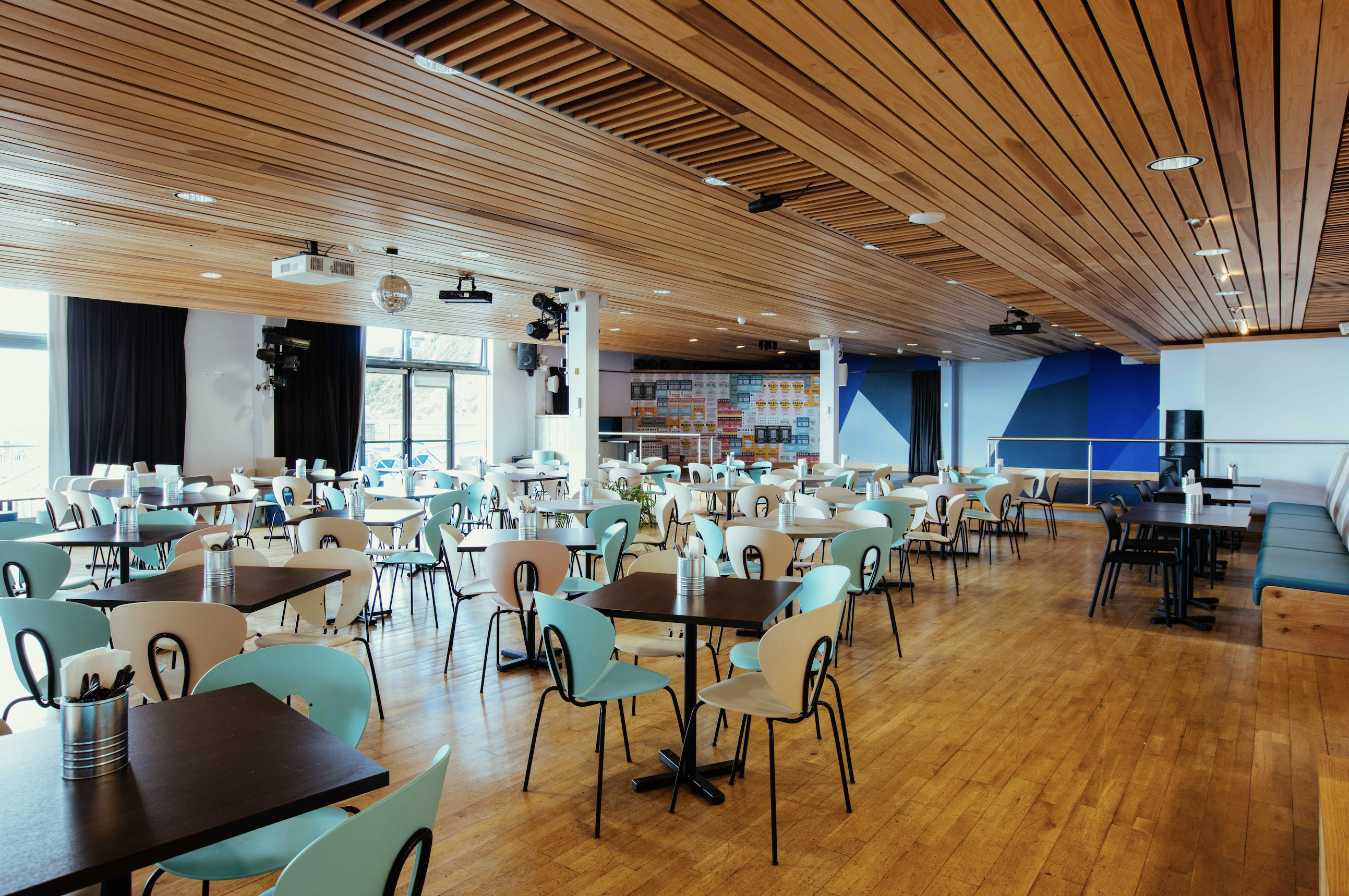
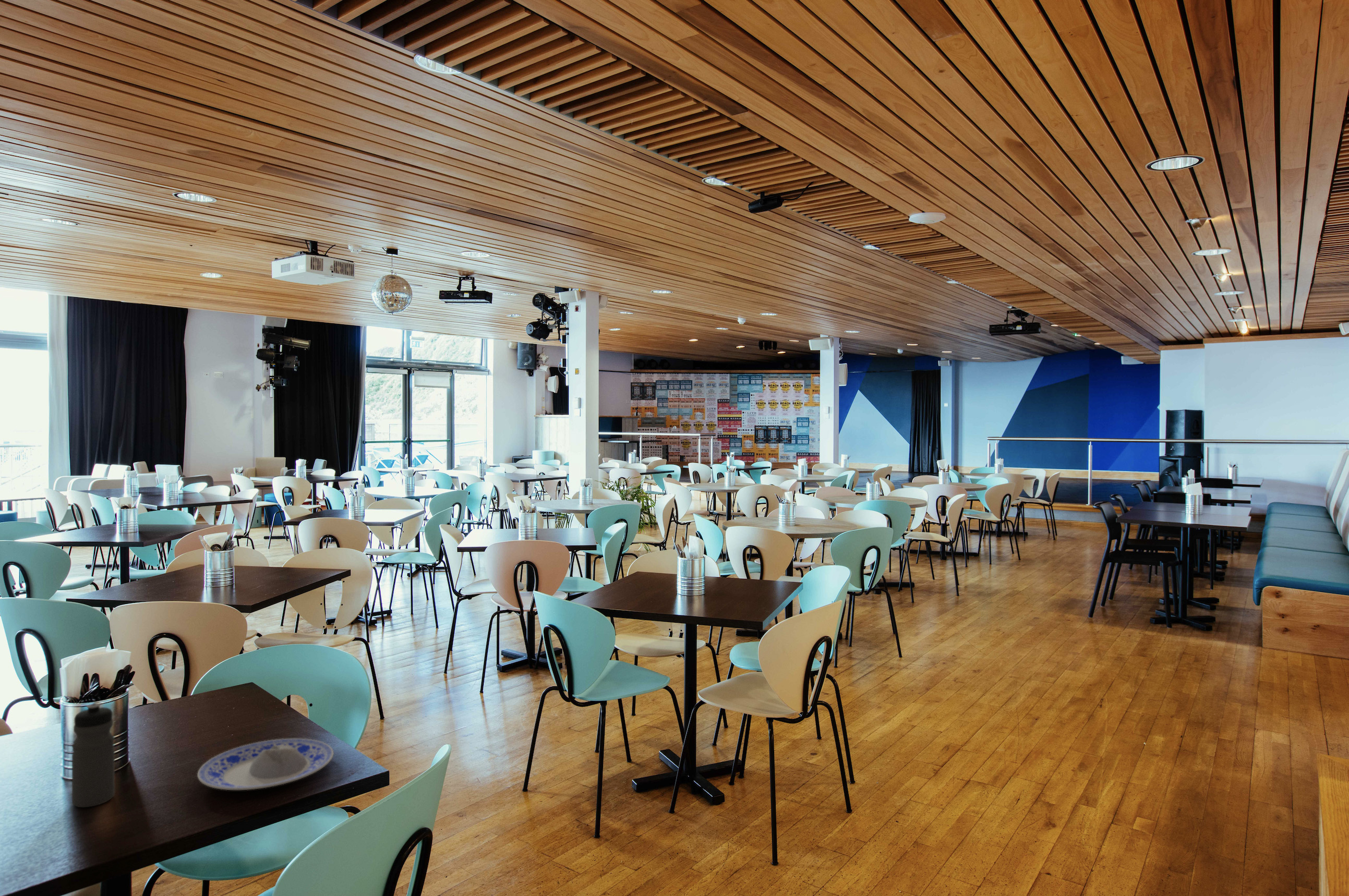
+ plate (268, 761)
+ water bottle (93, 752)
